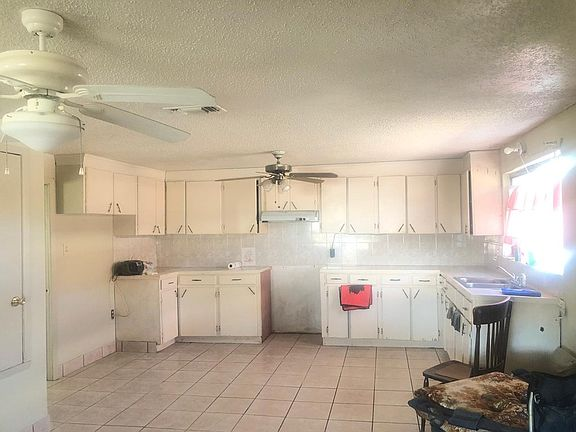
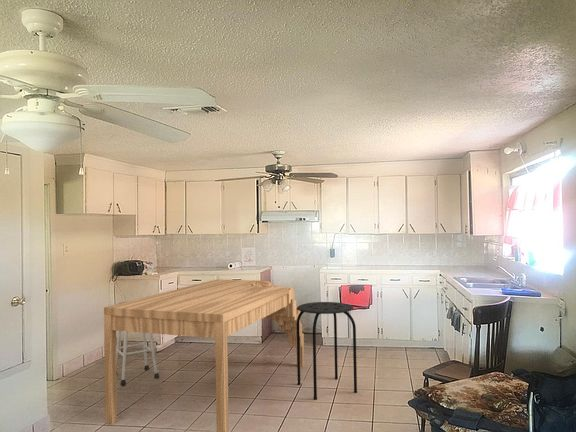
+ stool (334, 347)
+ dining table (219, 341)
+ stool (135, 344)
